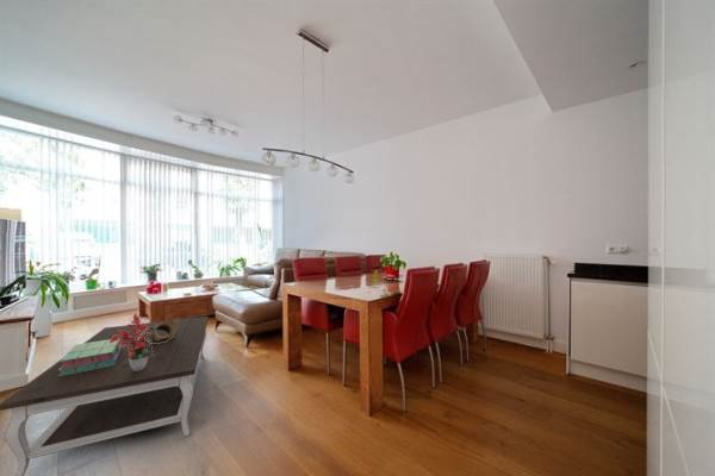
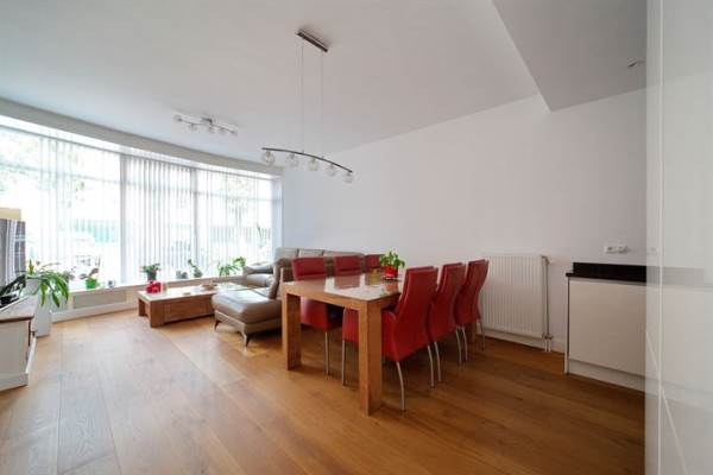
- coffee table (141, 371)
- potted flower (137, 340)
- decorative bowl (157, 330)
- stack of books (93, 353)
